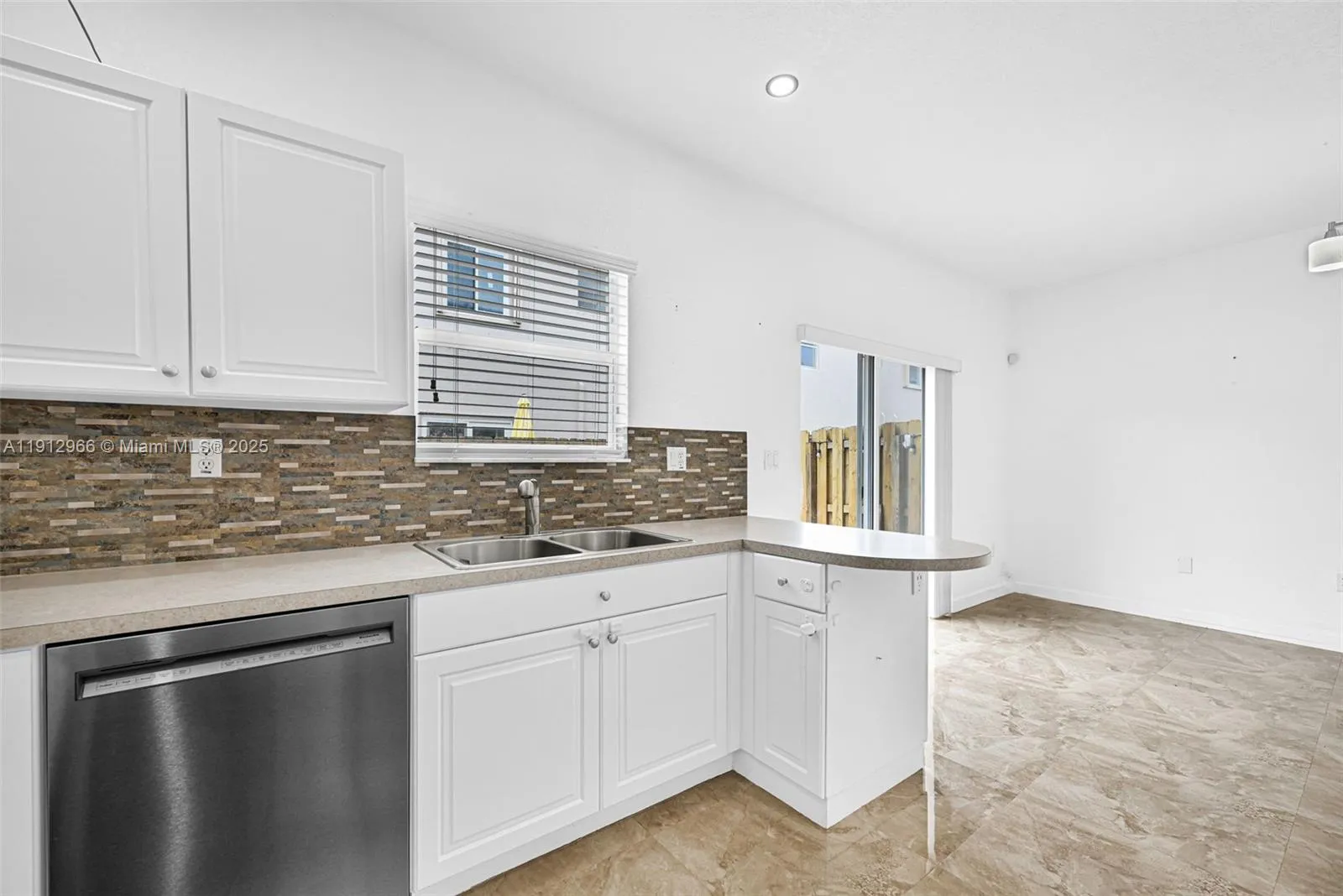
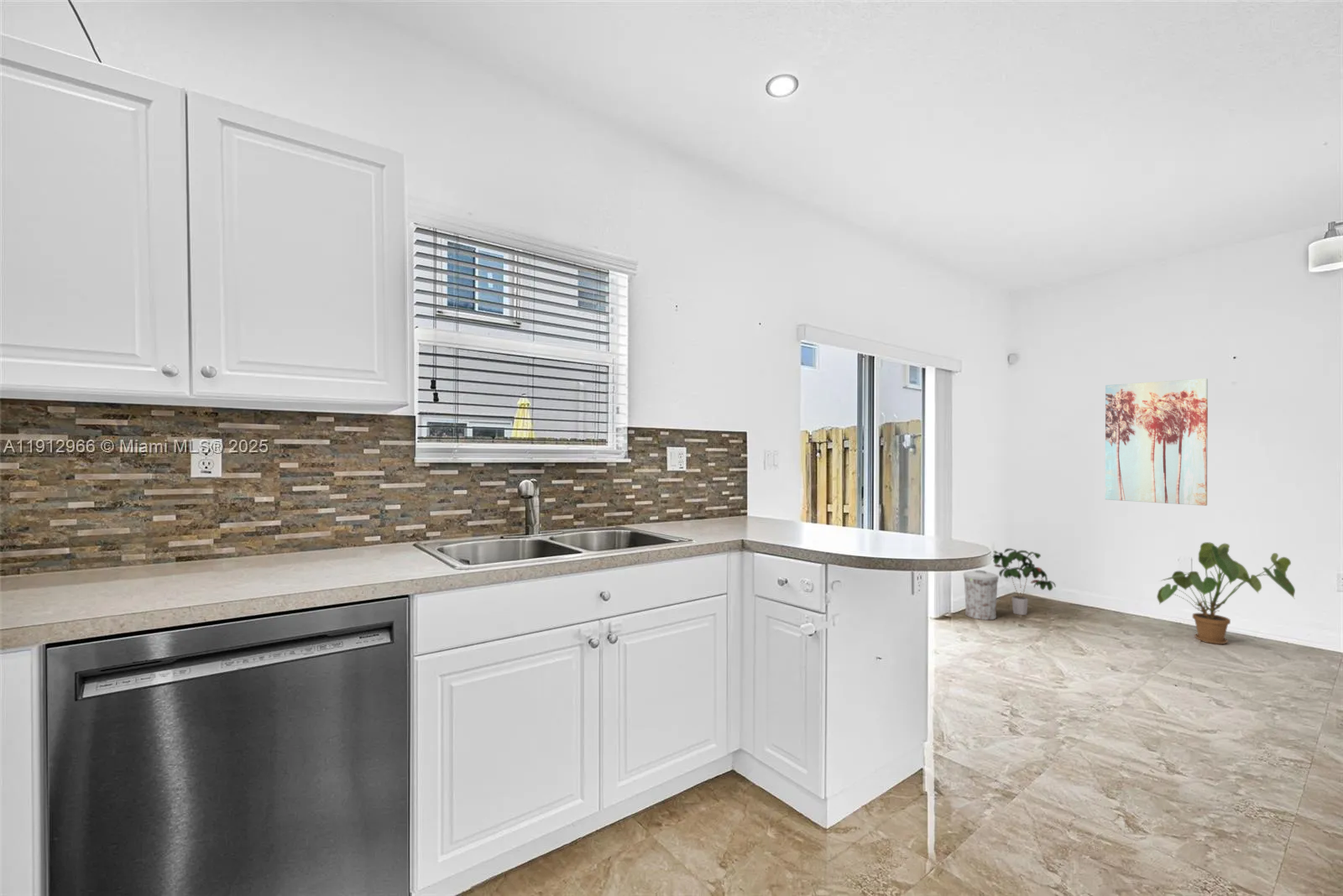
+ wall art (1153, 442)
+ potted plant (1020, 581)
+ trash can (980, 593)
+ house plant (1222, 591)
